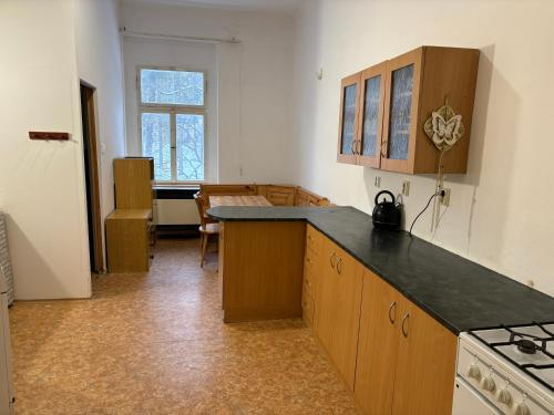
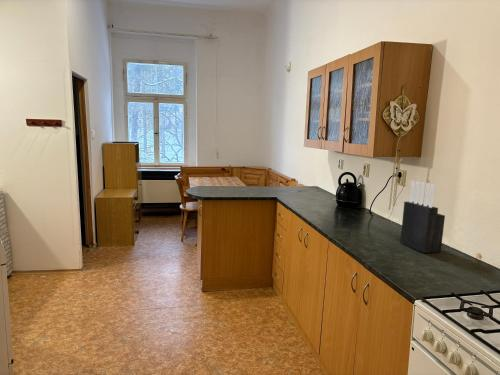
+ knife block (424, 215)
